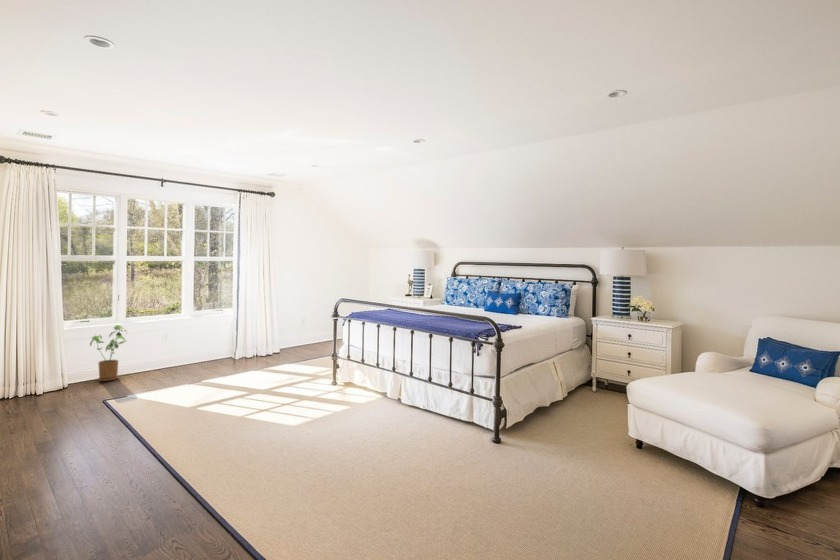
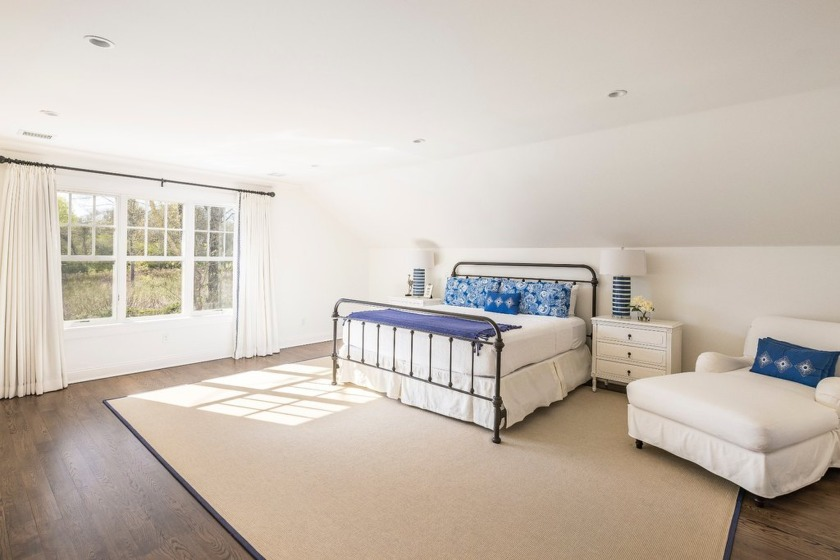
- house plant (111, 353)
